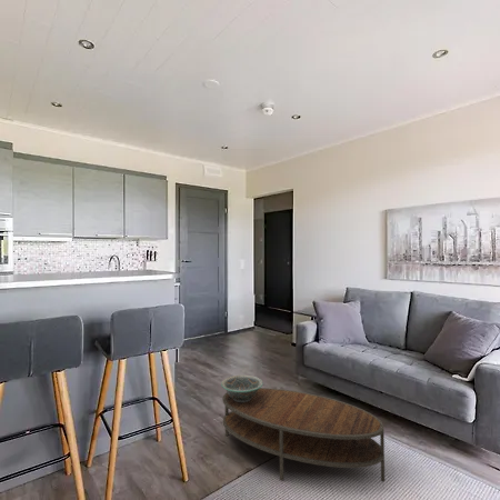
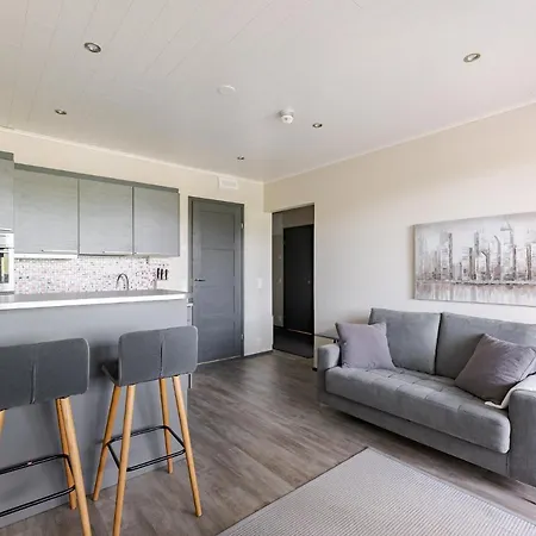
- coffee table (296, 431)
- decorative bowl (241, 390)
